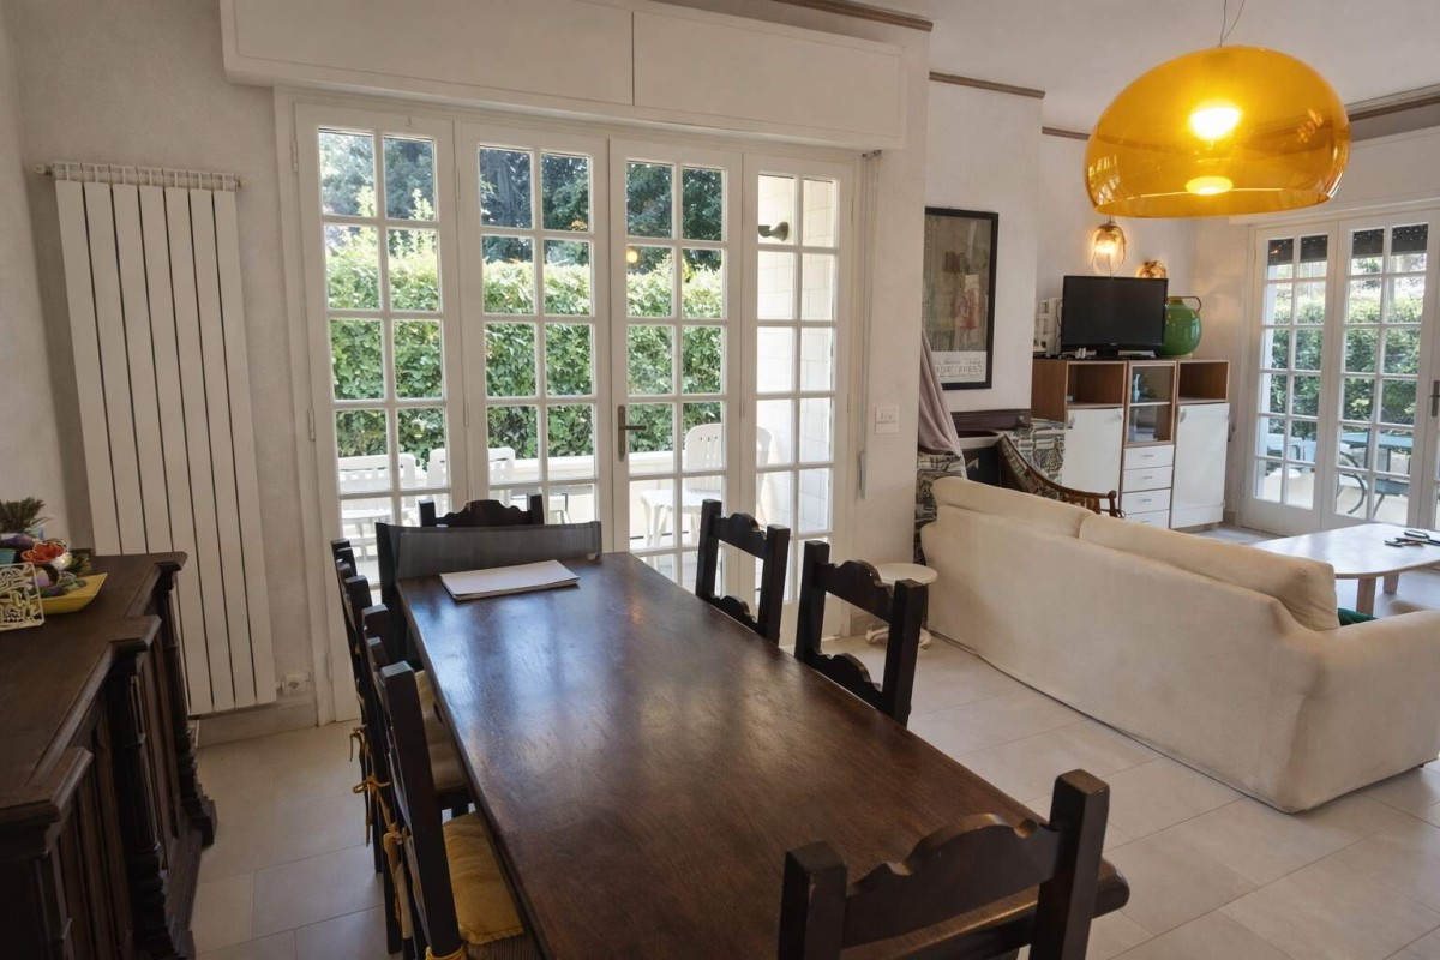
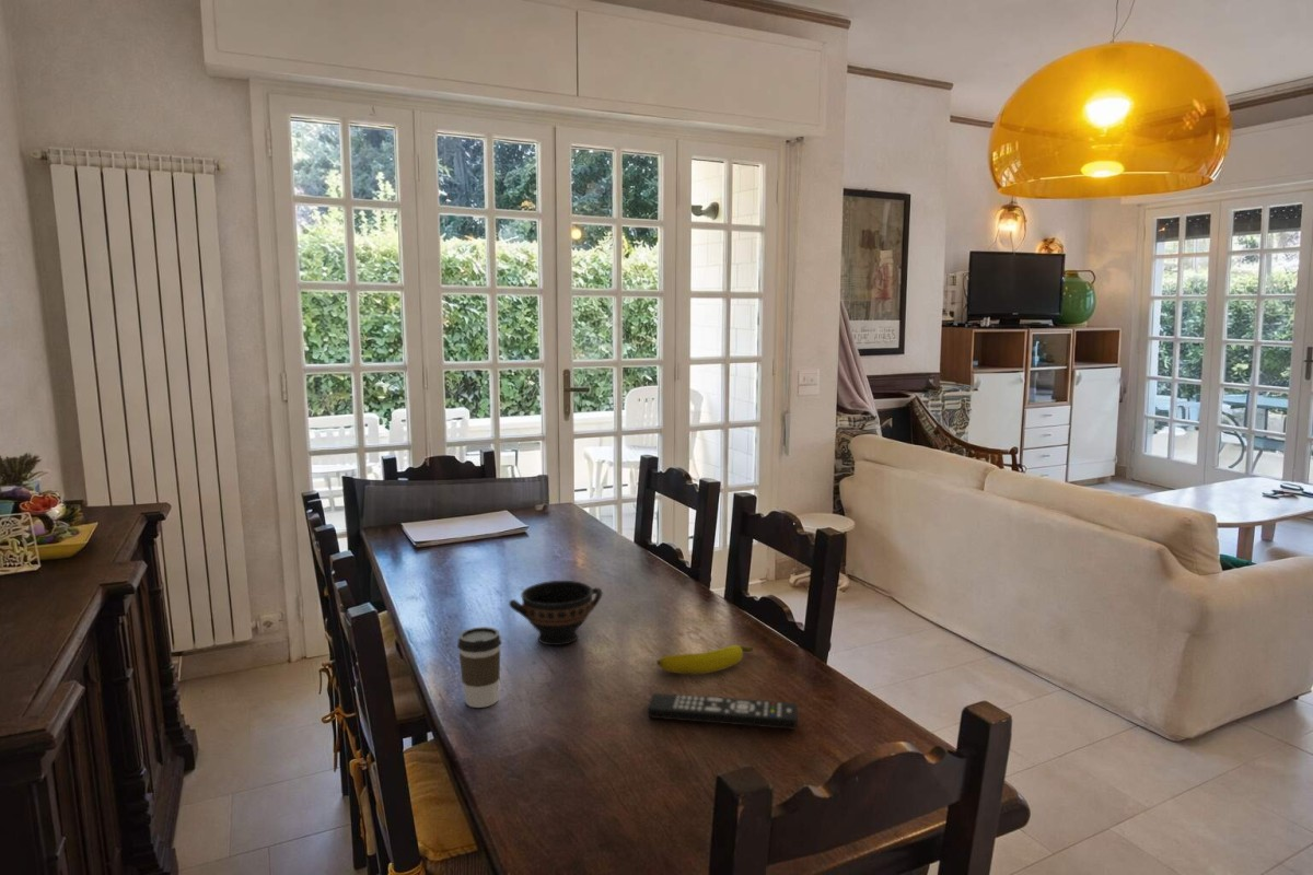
+ banana (710, 655)
+ coffee cup (480, 667)
+ remote control (722, 711)
+ bowl (556, 614)
